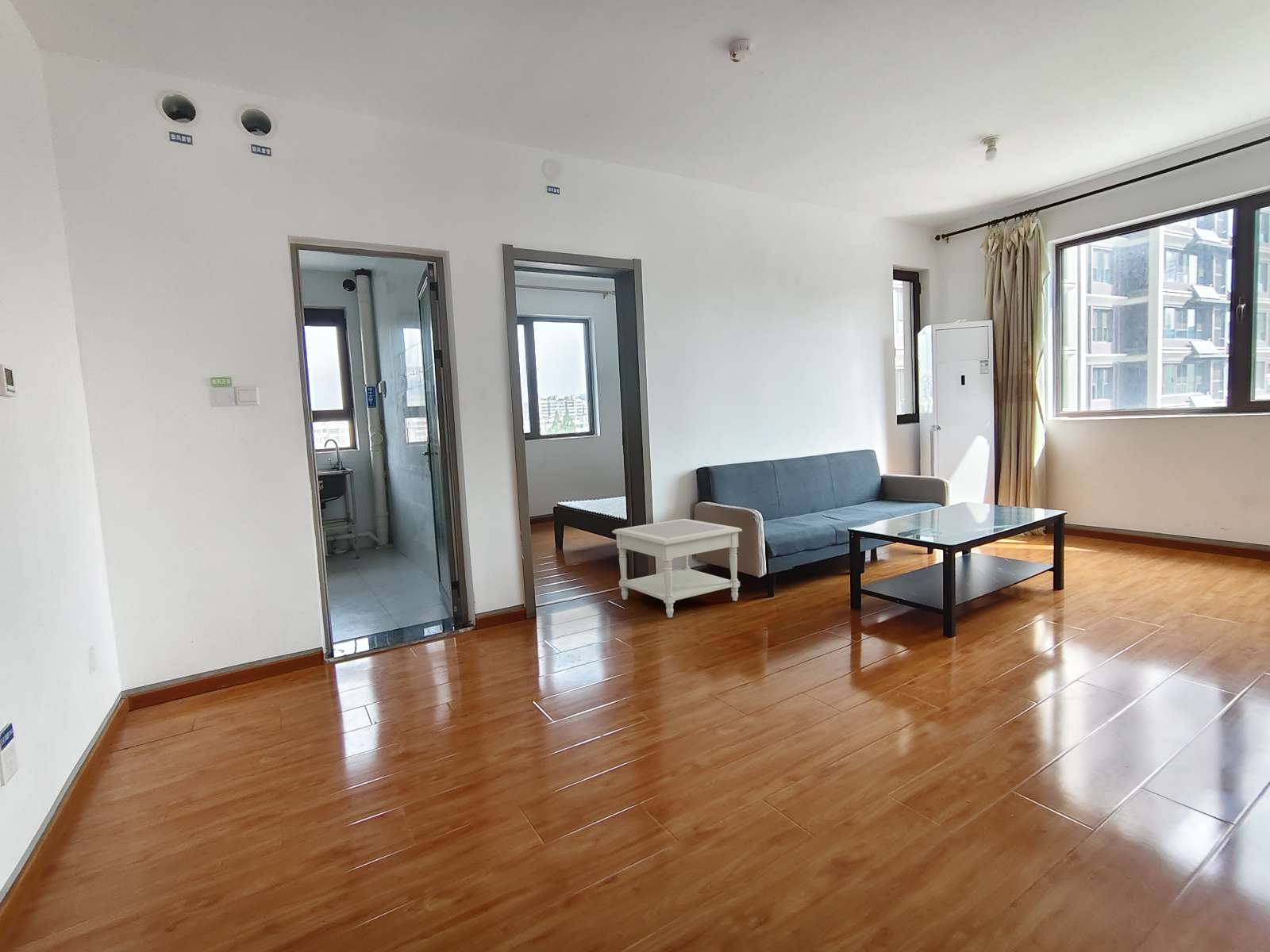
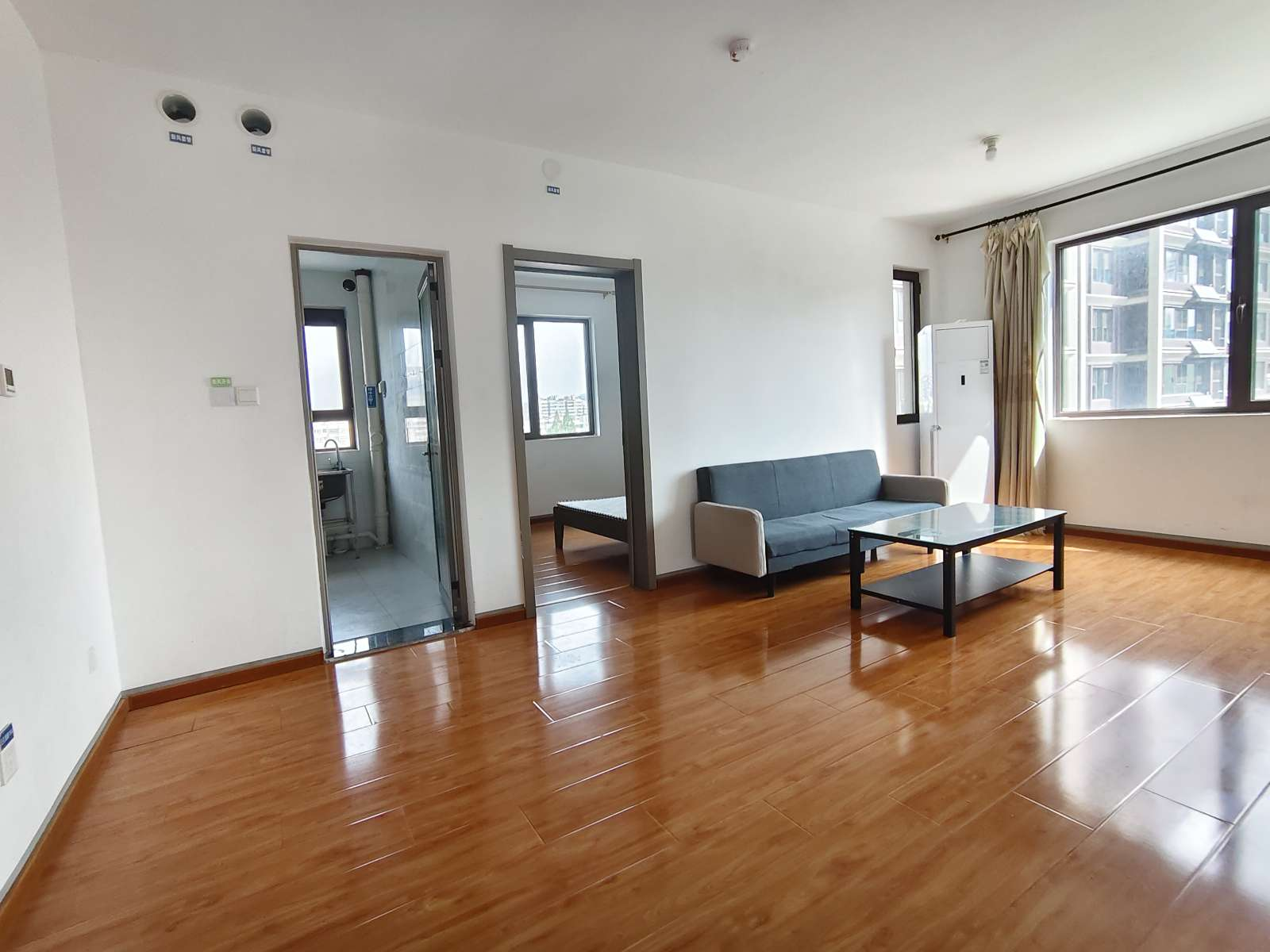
- side table (680, 568)
